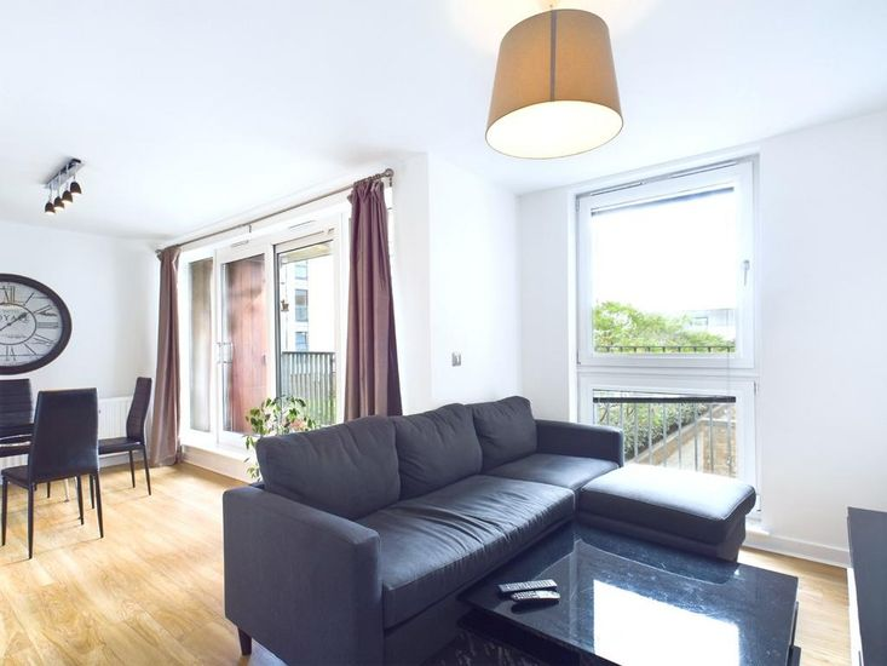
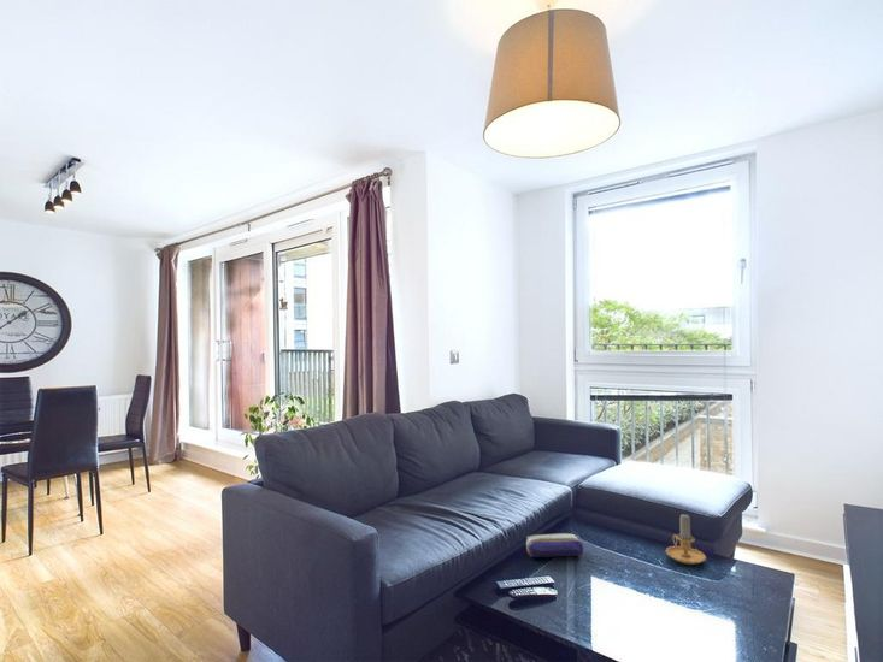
+ candle (683, 534)
+ pencil case (554, 545)
